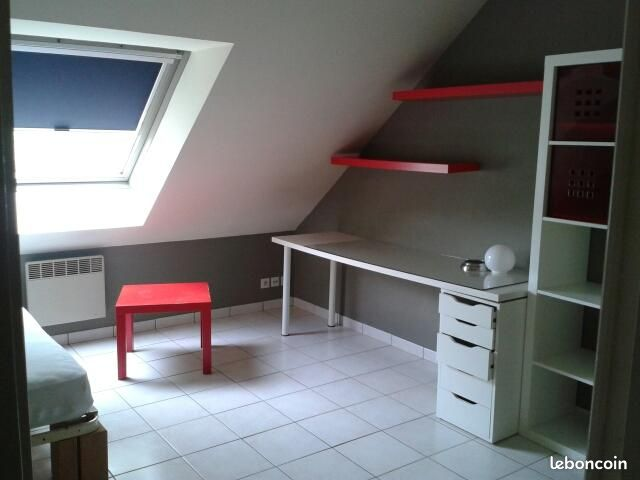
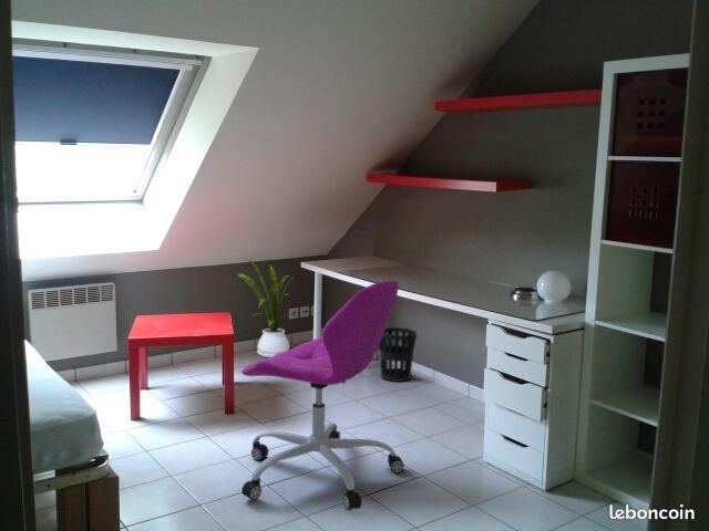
+ wastebasket (395, 354)
+ office chair (317, 375)
+ house plant (269, 305)
